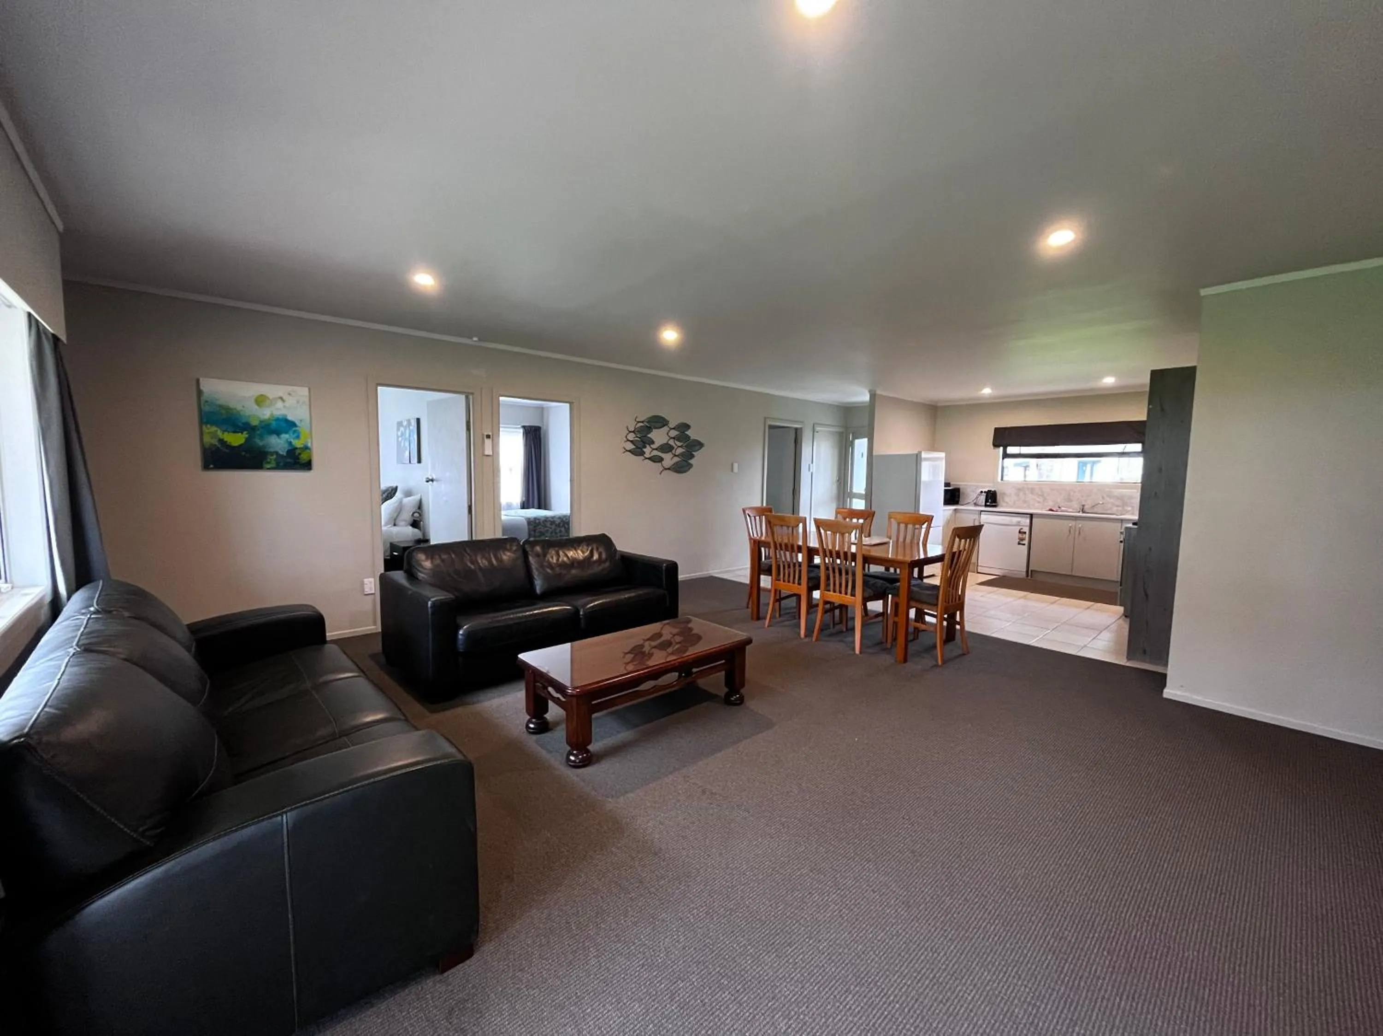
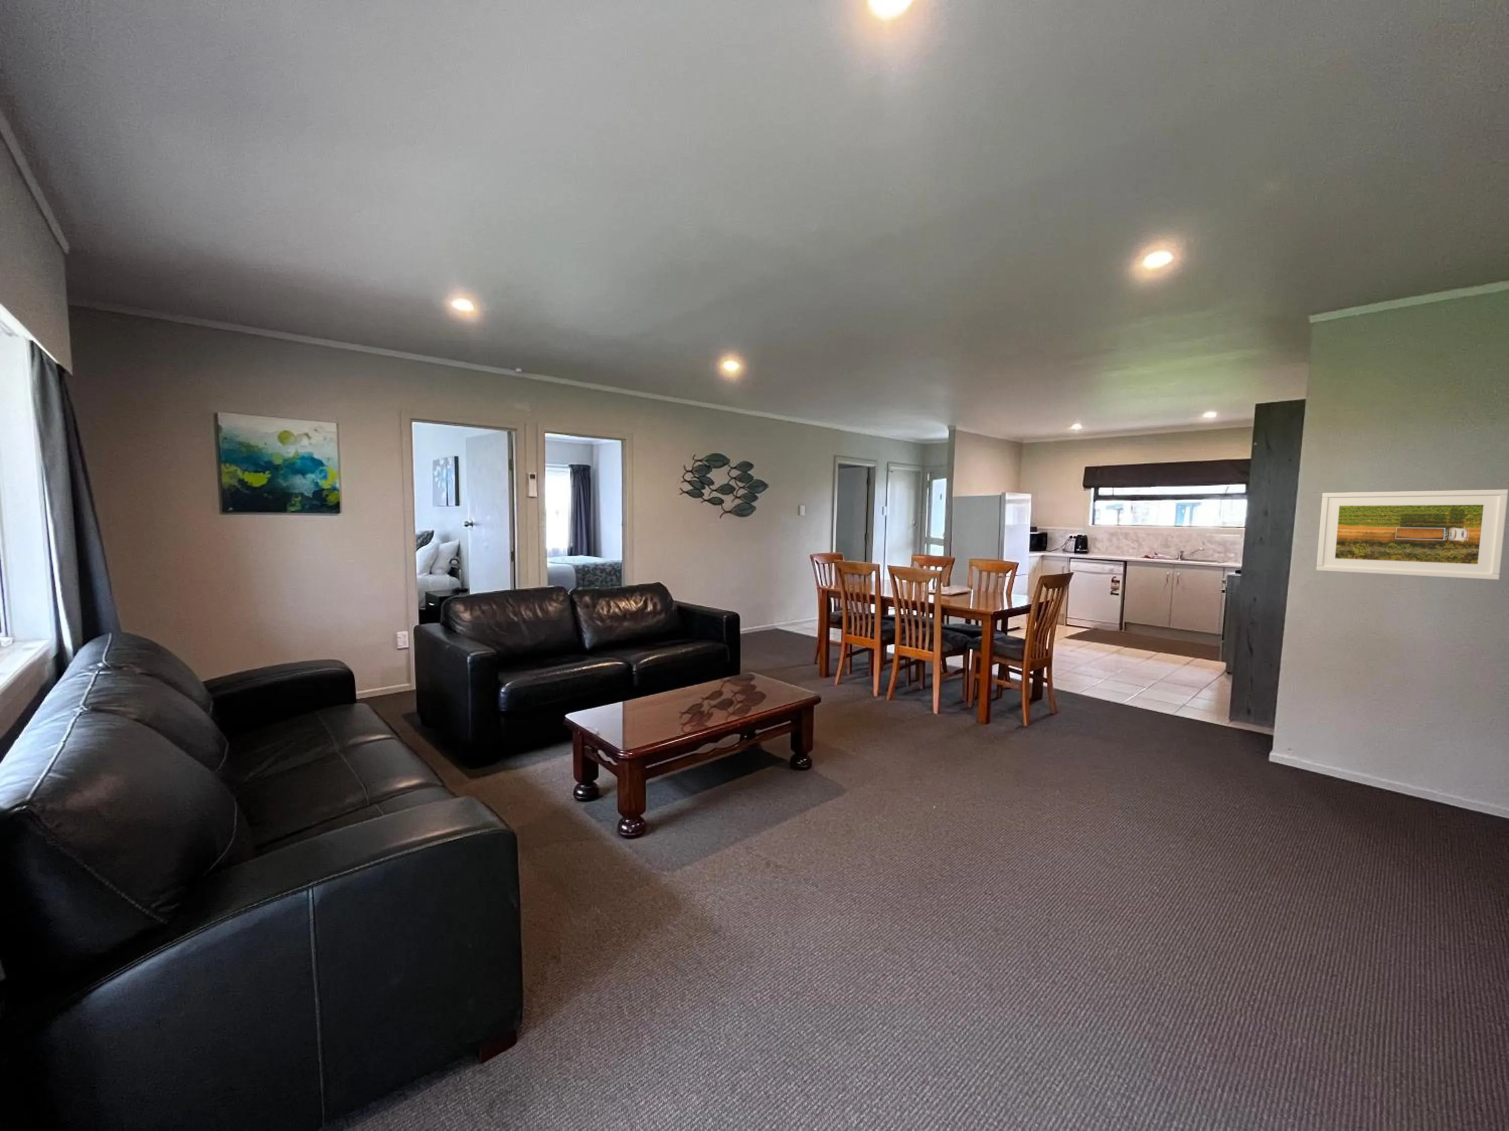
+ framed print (1404, 532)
